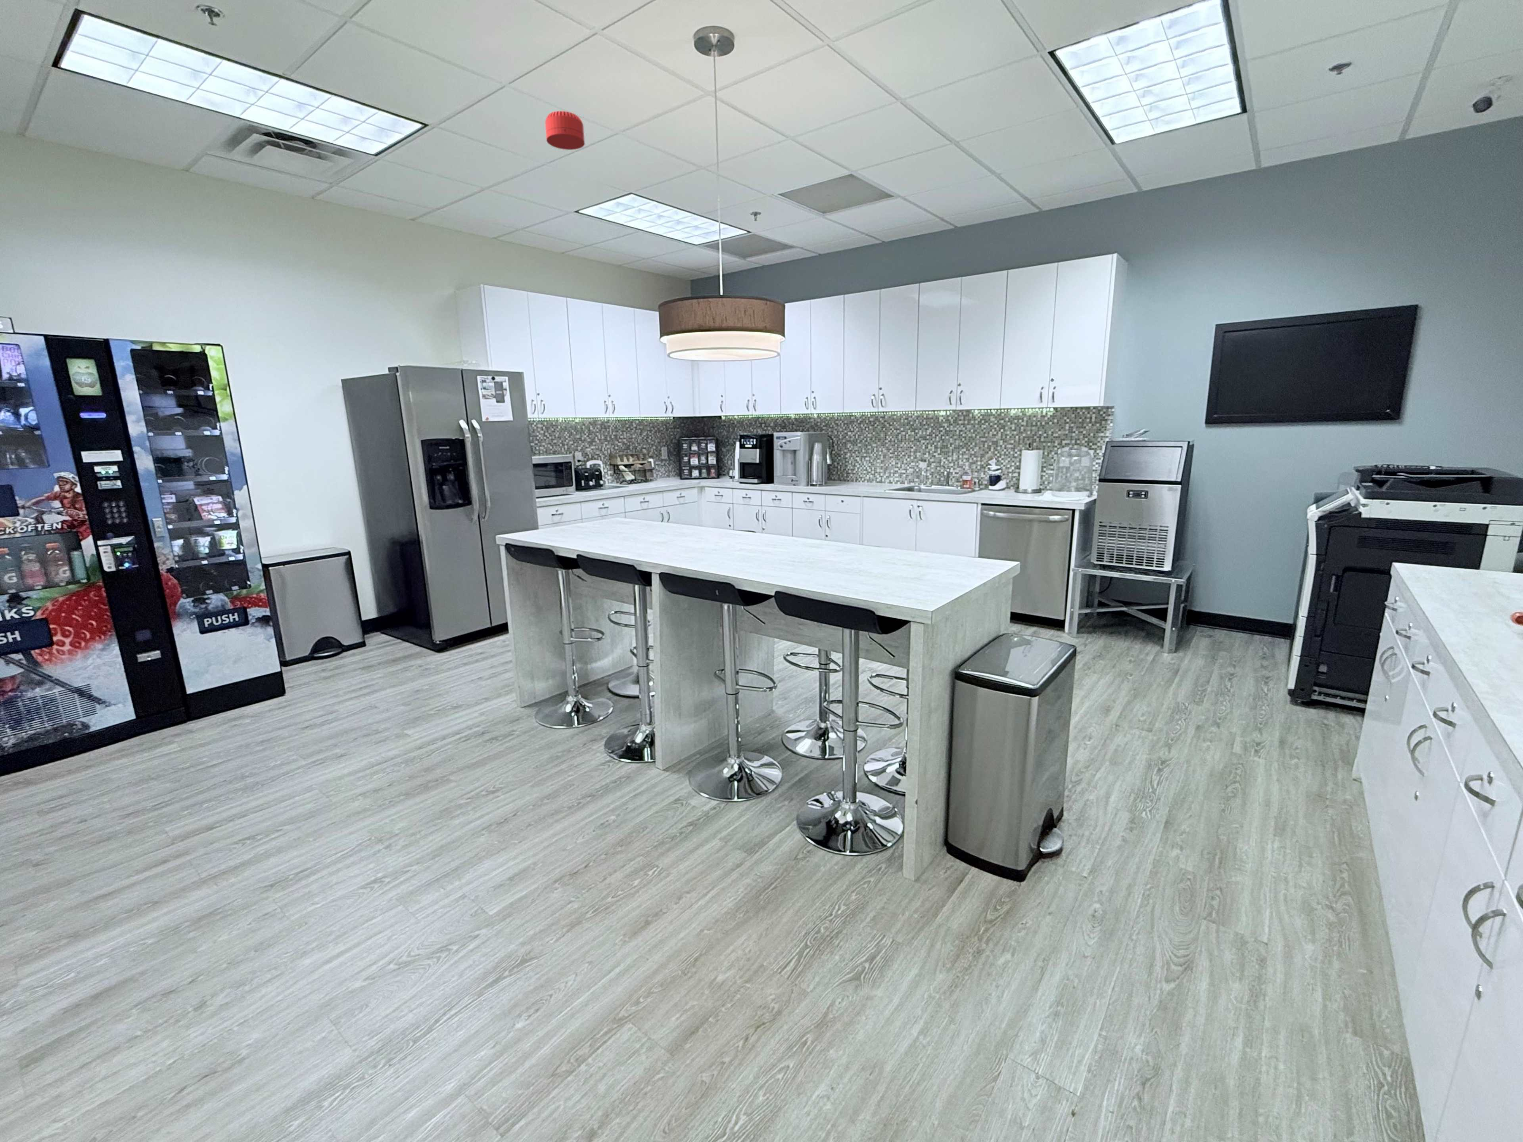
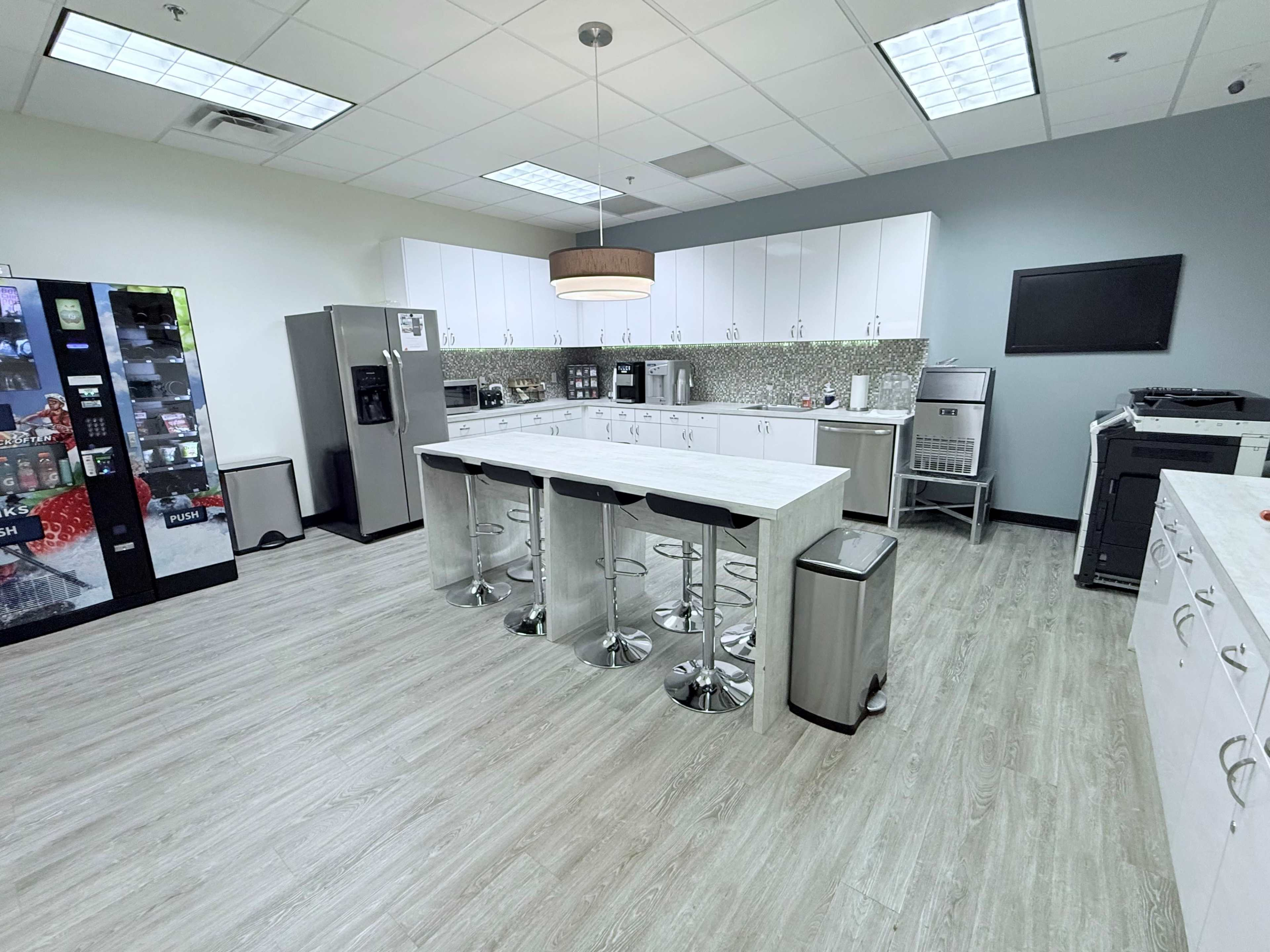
- smoke detector (565, 130)
